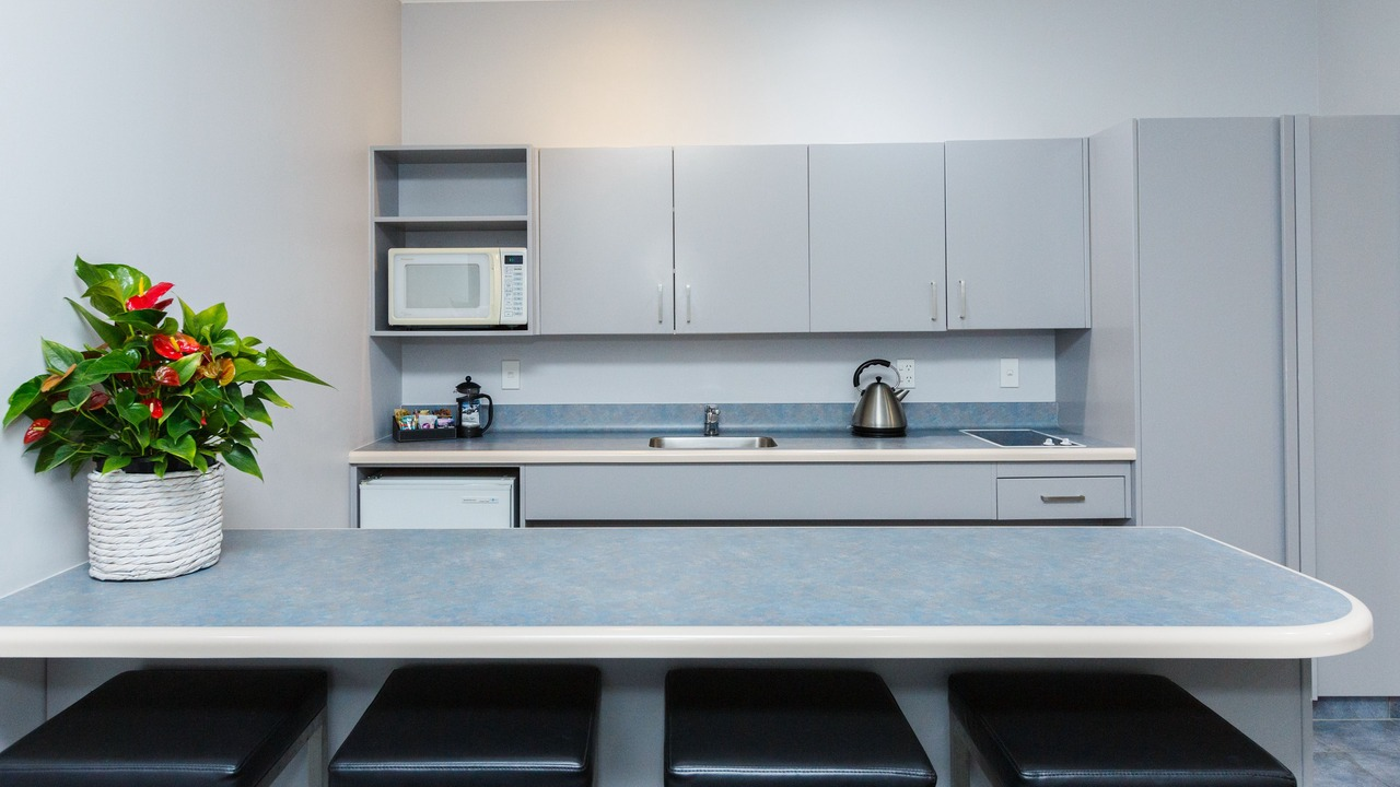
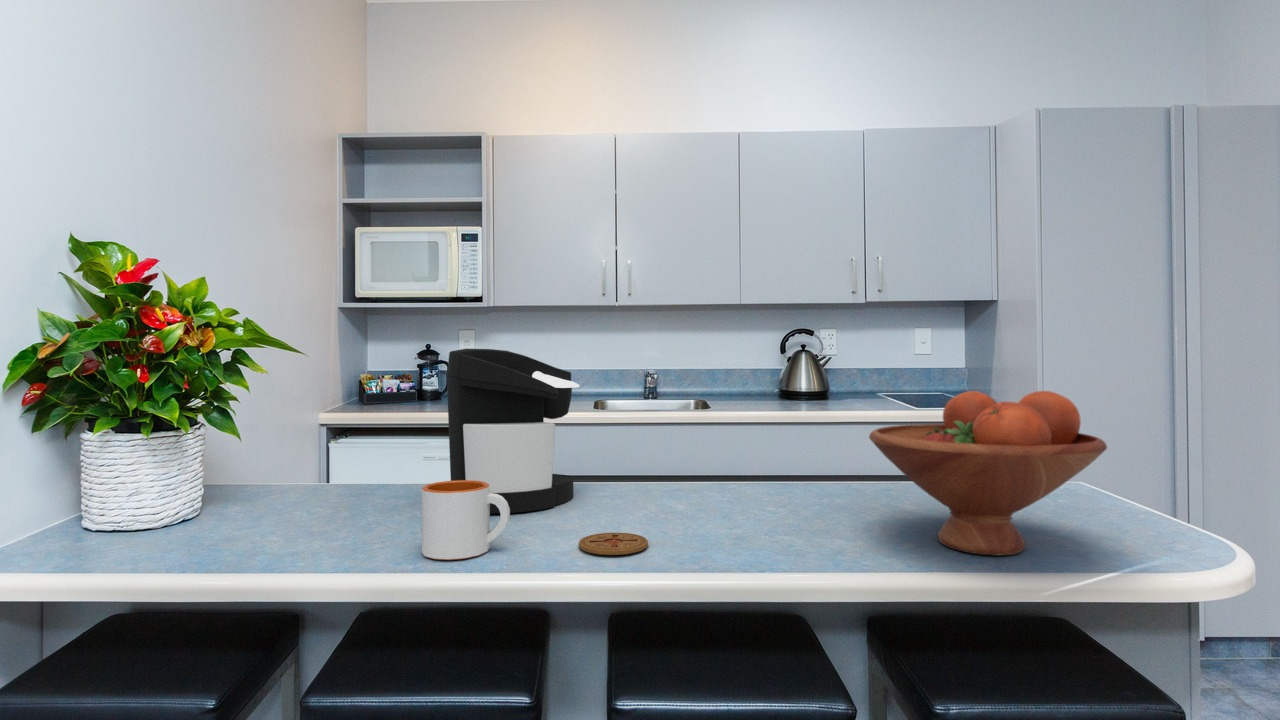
+ coffee maker (516, 424)
+ mug (466, 518)
+ coaster (613, 543)
+ fruit bowl (980, 469)
